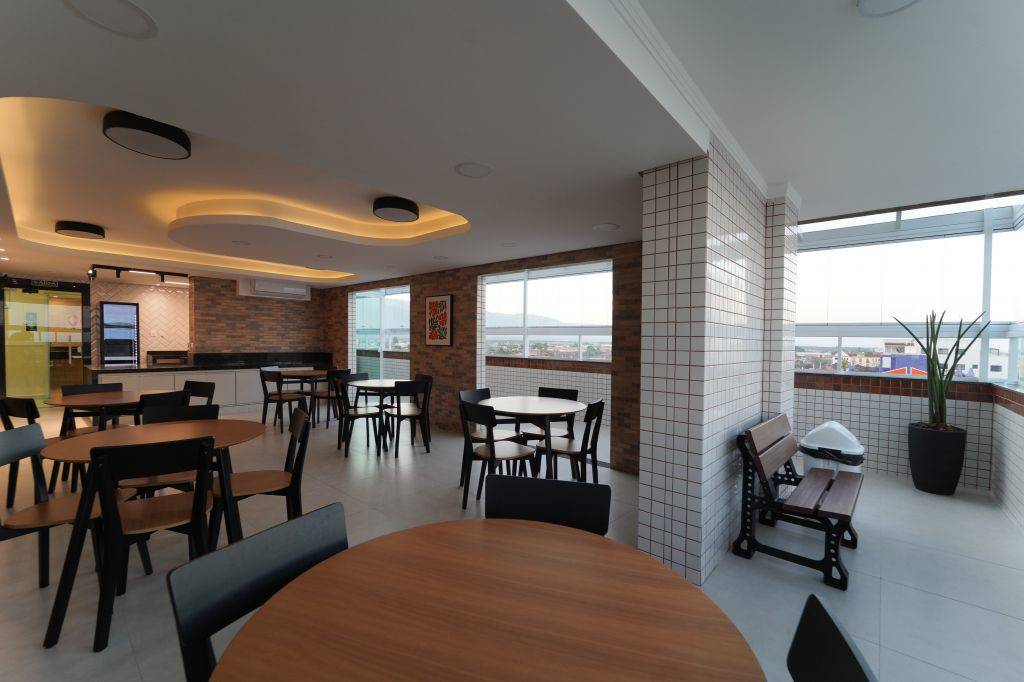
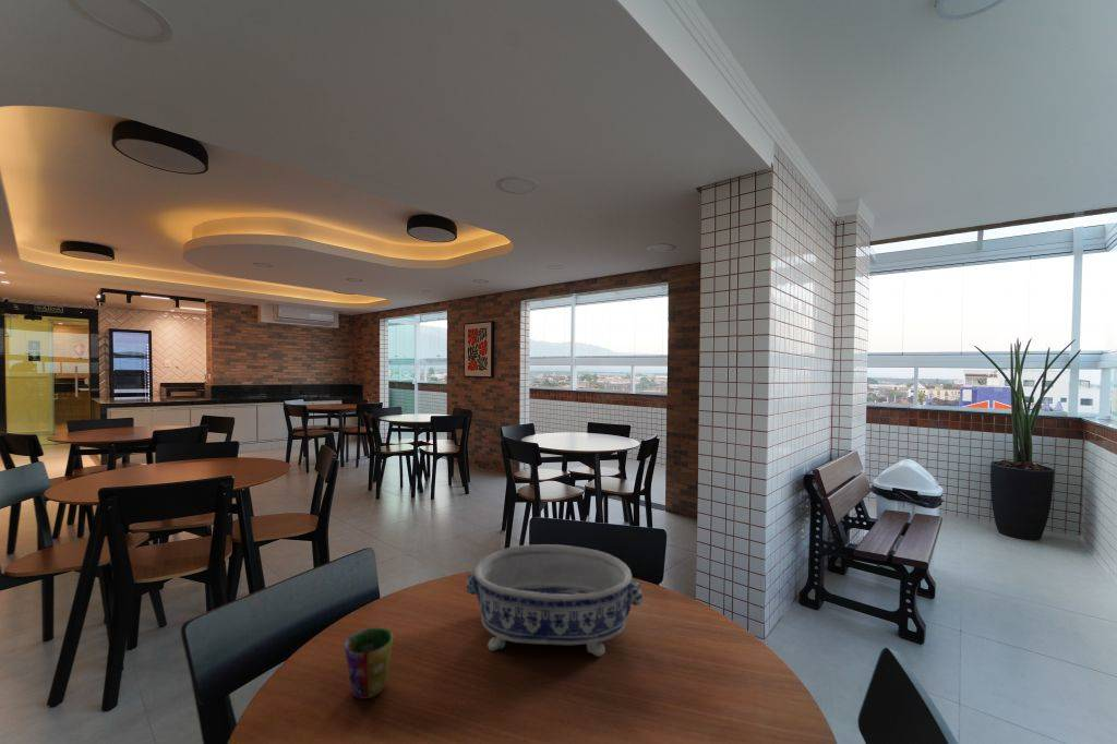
+ cup (365, 669)
+ decorative bowl (552, 597)
